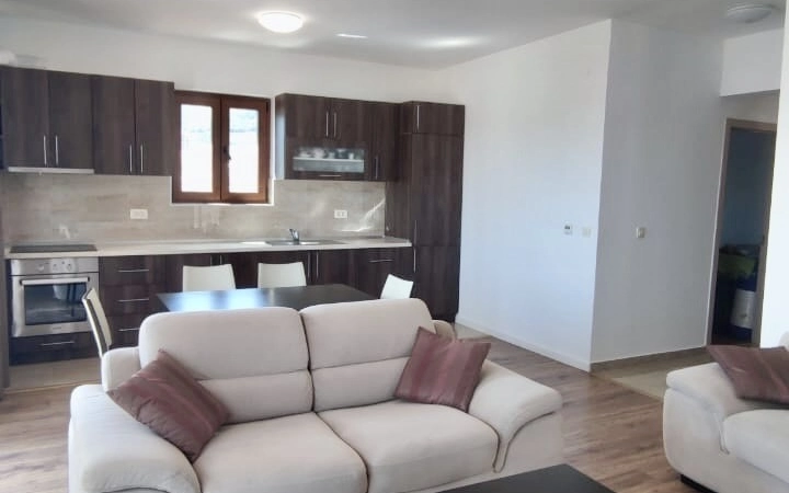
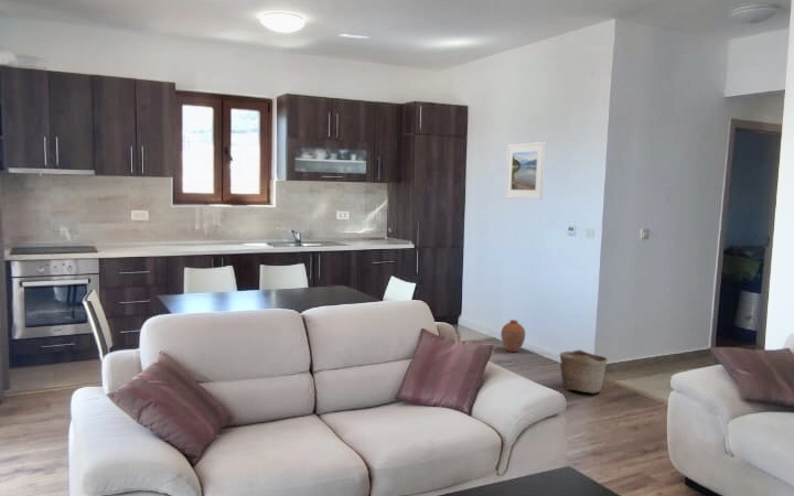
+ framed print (524, 171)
+ vase (513, 335)
+ basket (582, 369)
